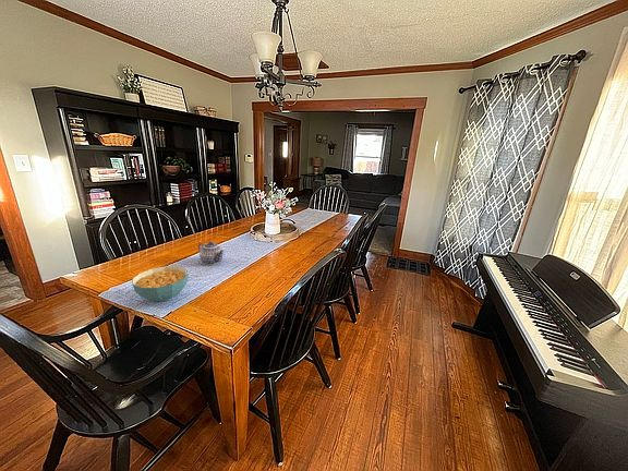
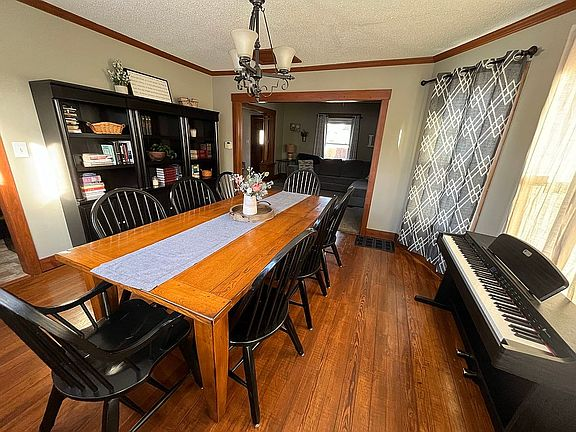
- teapot (210, 252)
- cereal bowl (162, 287)
